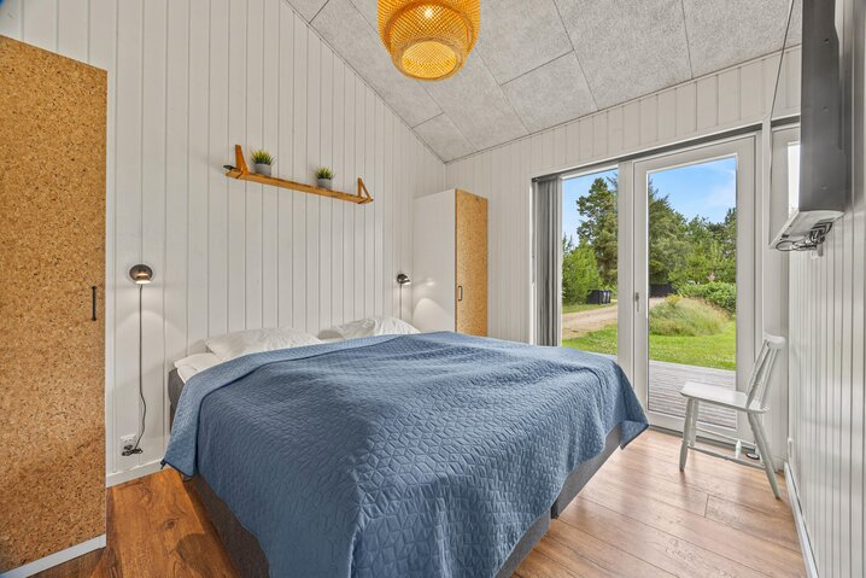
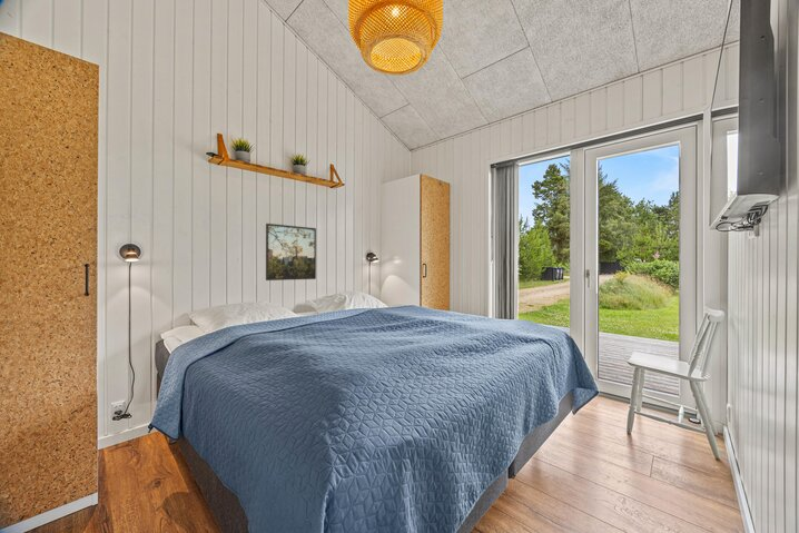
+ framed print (292, 253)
